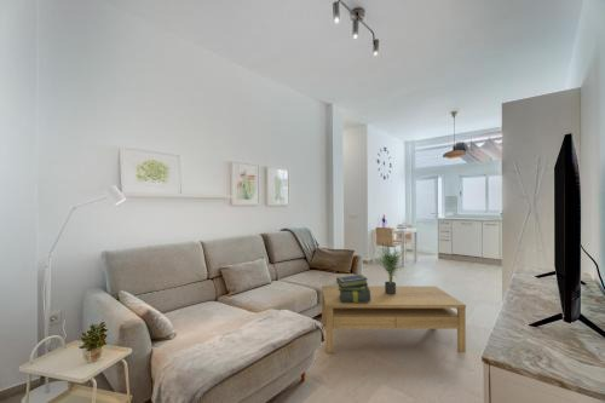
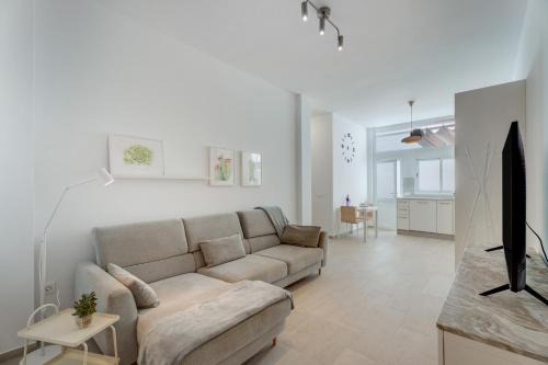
- stack of books (352, 288)
- potted plant (391, 267)
- coffee table (386, 316)
